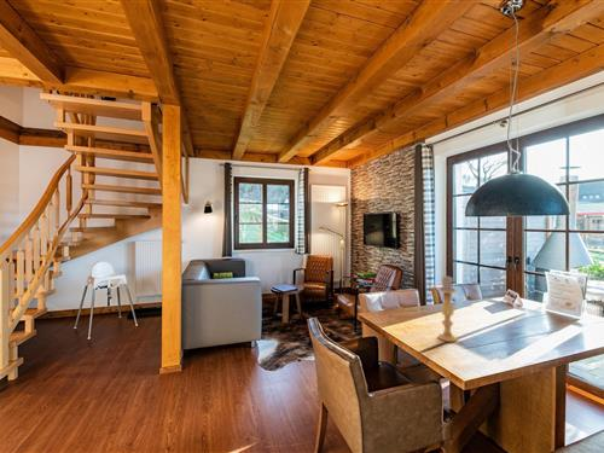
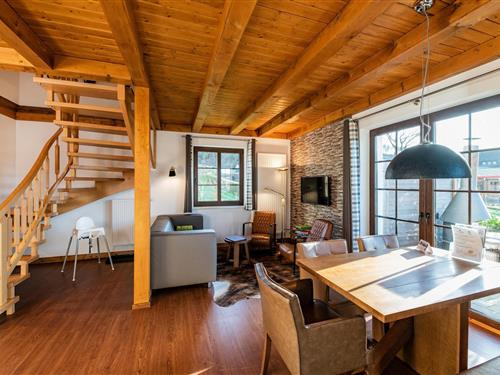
- candle holder (447, 307)
